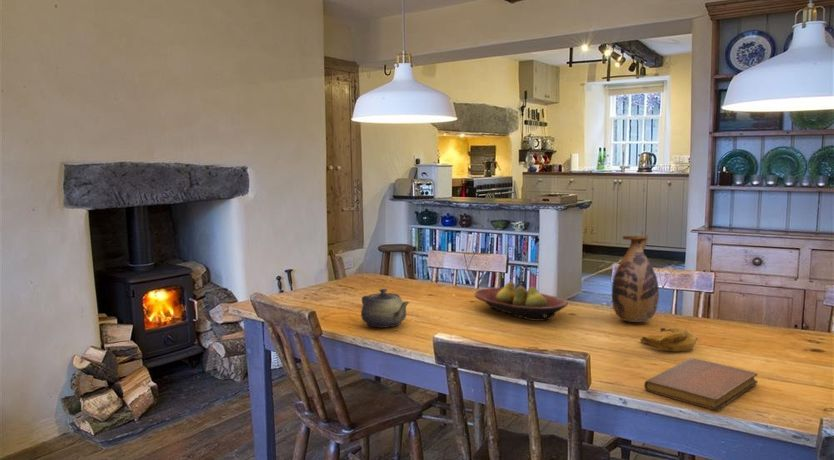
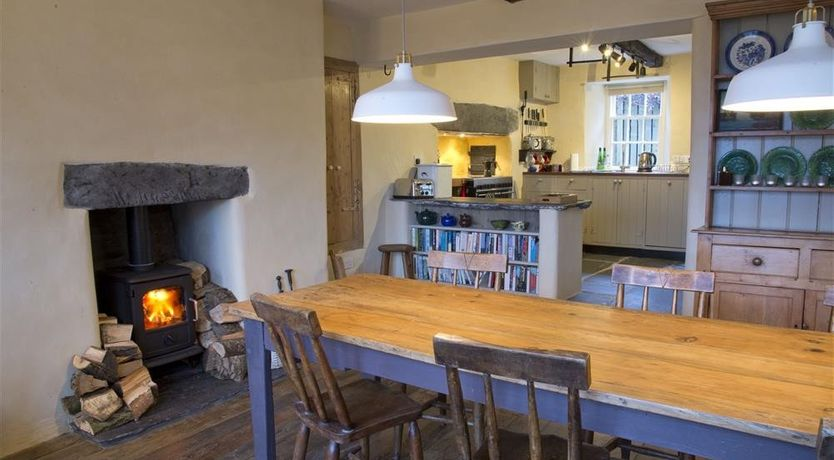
- vase (635, 278)
- banana (667, 336)
- teapot (385, 307)
- fruit bowl (519, 298)
- notebook (701, 381)
